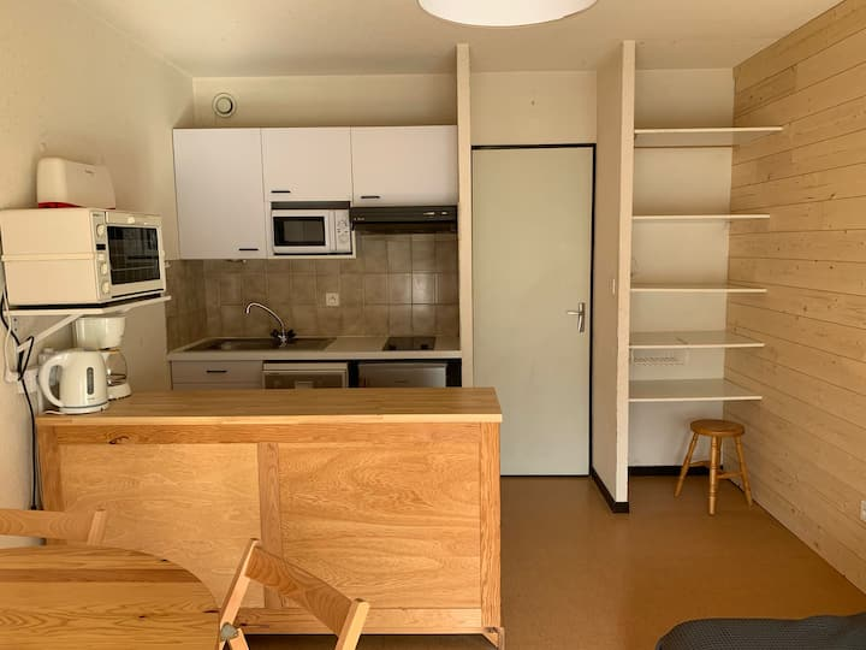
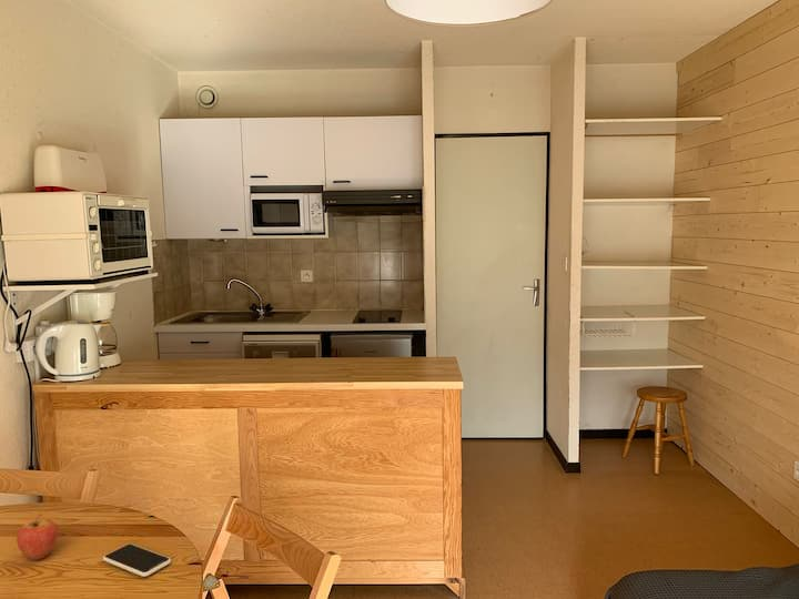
+ smartphone (136, 559)
+ fruit (37, 535)
